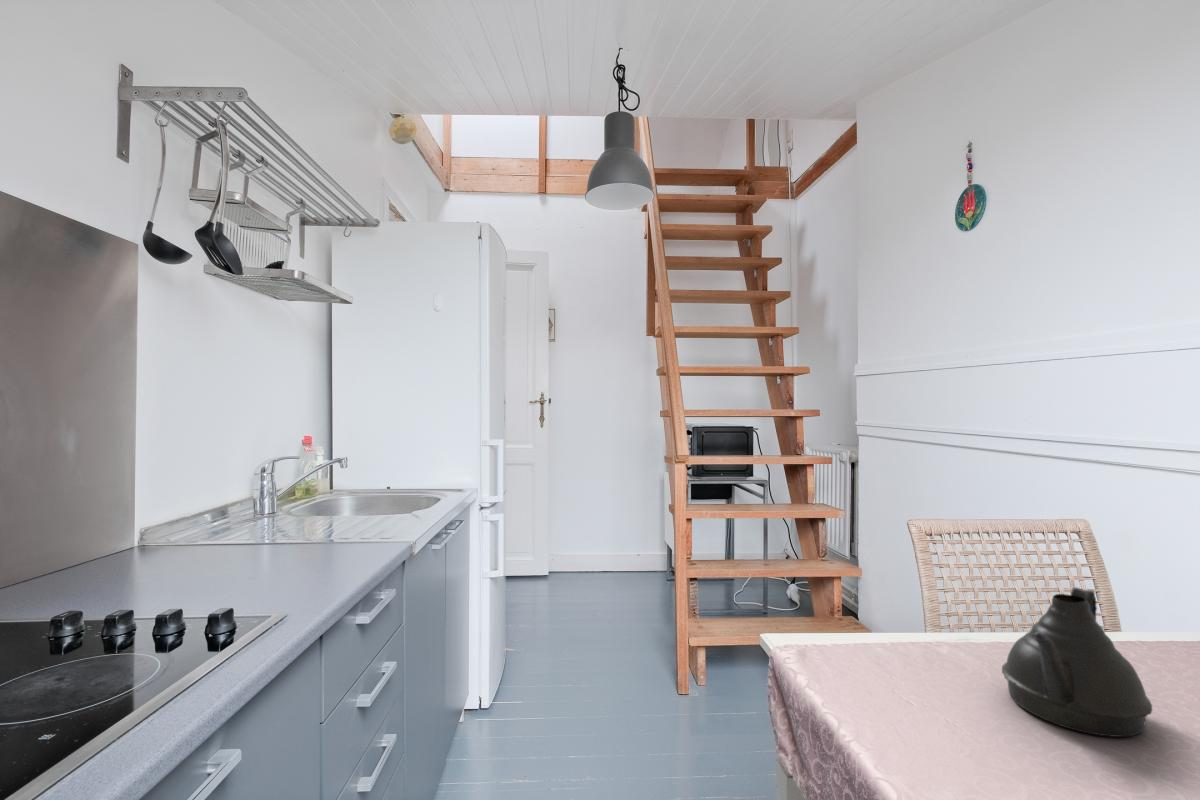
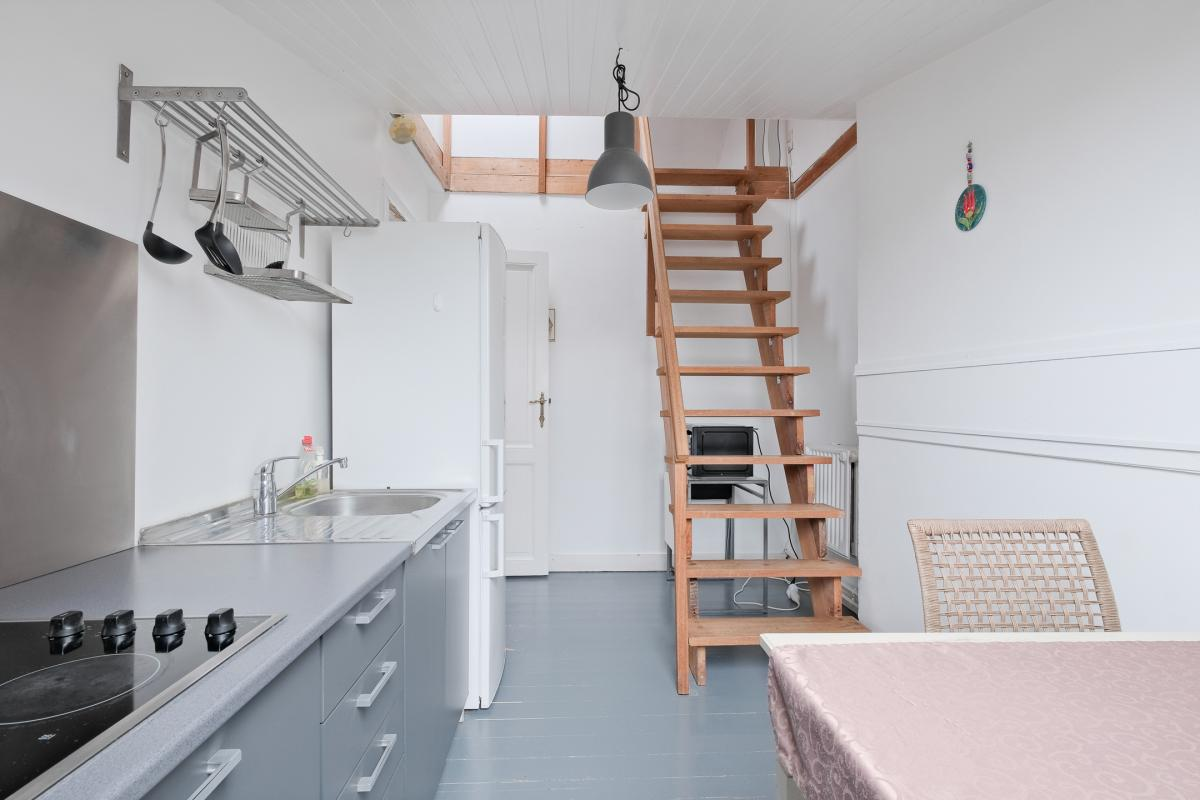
- teapot (1063, 658)
